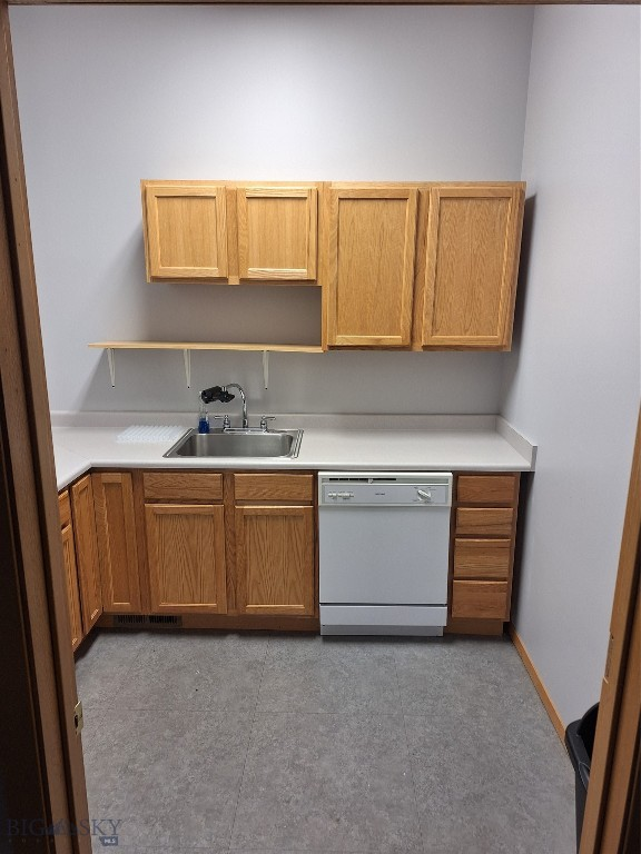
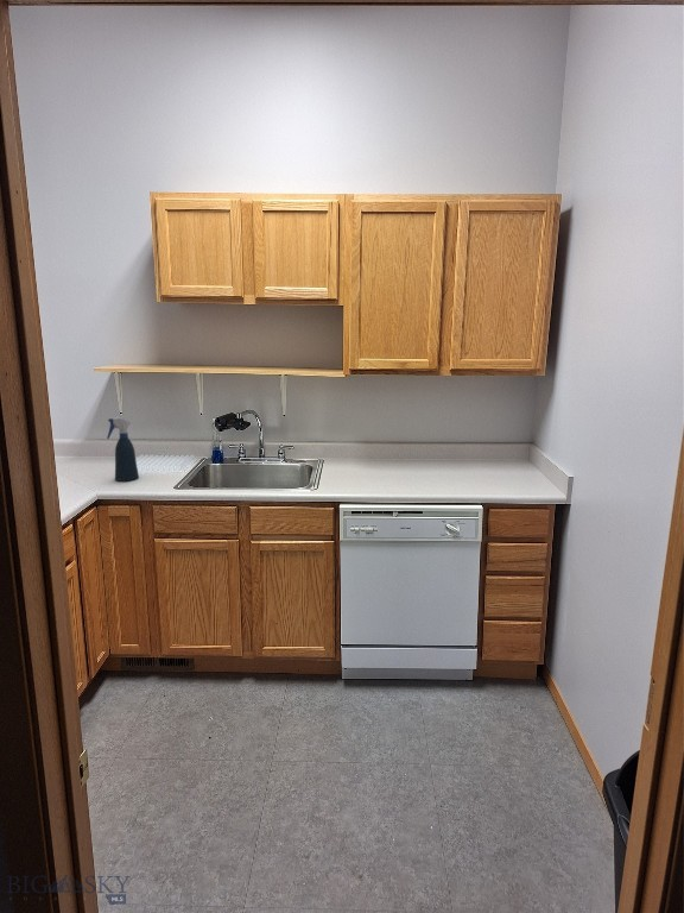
+ spray bottle (124, 448)
